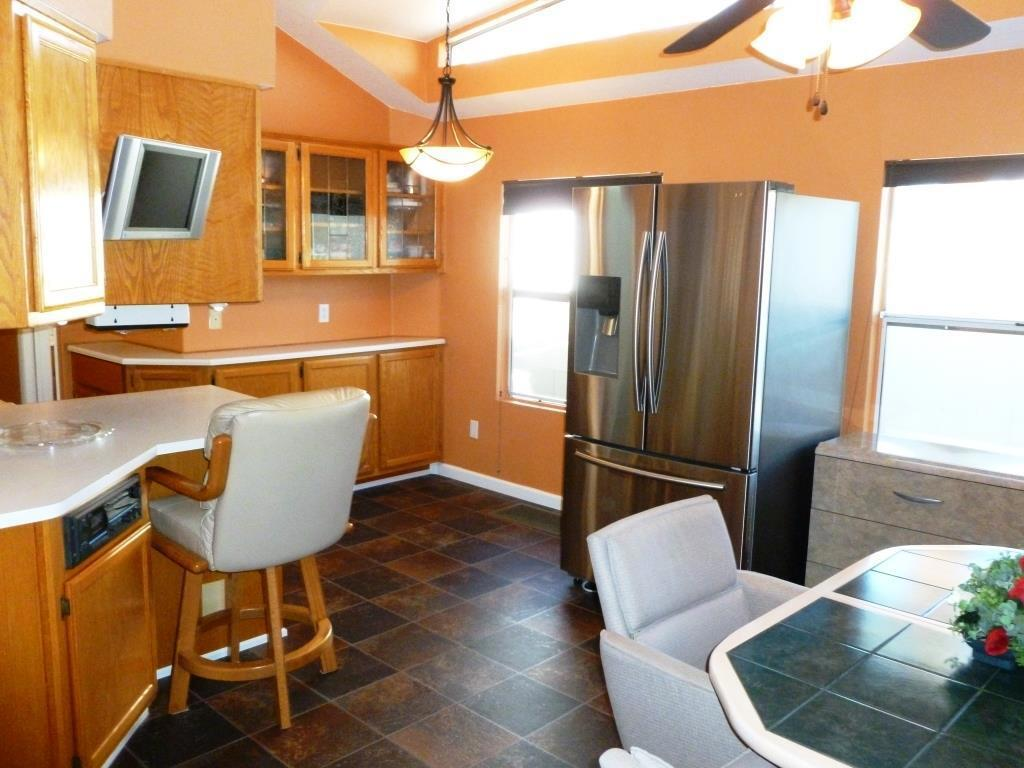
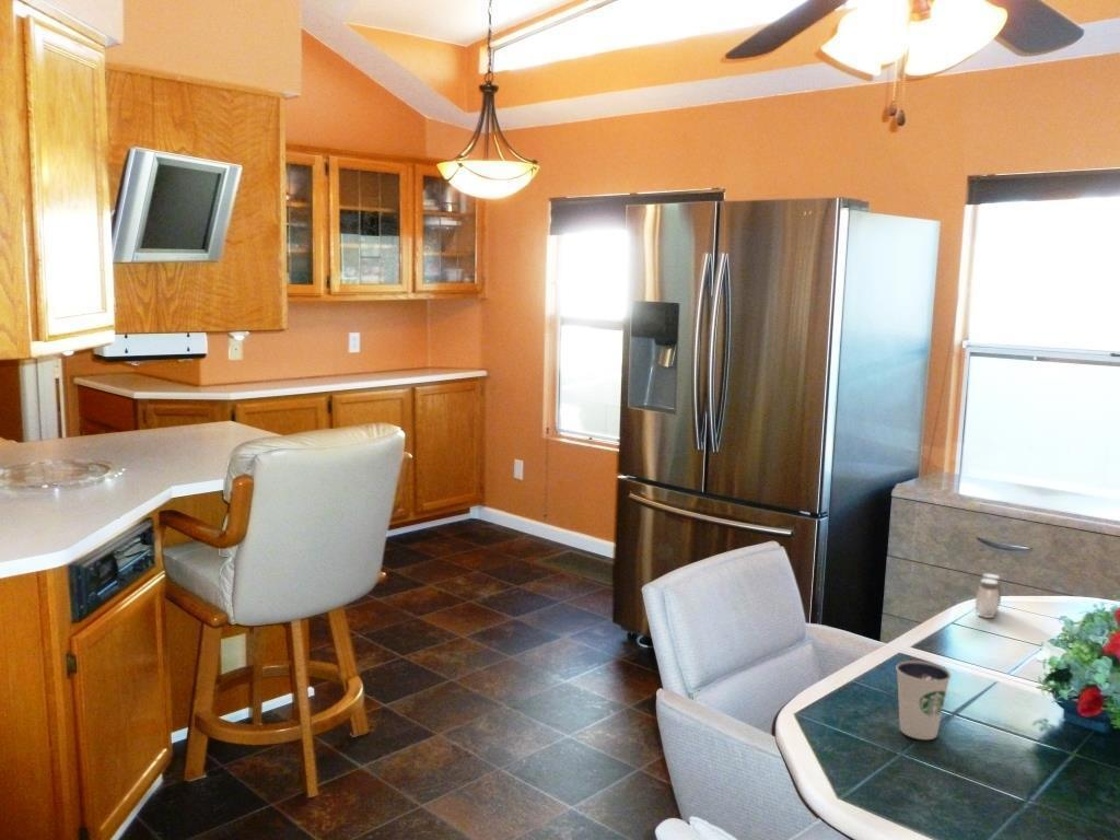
+ dixie cup (920, 701)
+ salt and pepper shaker (988, 594)
